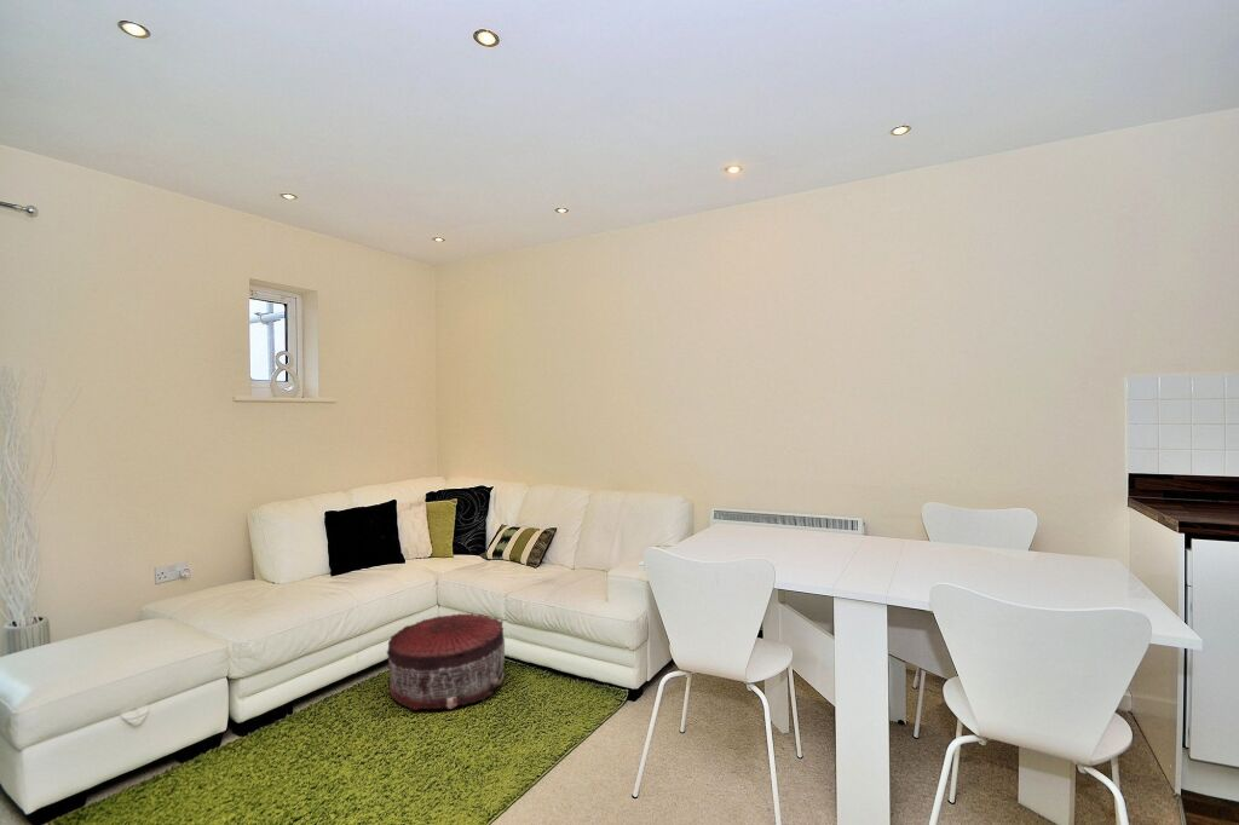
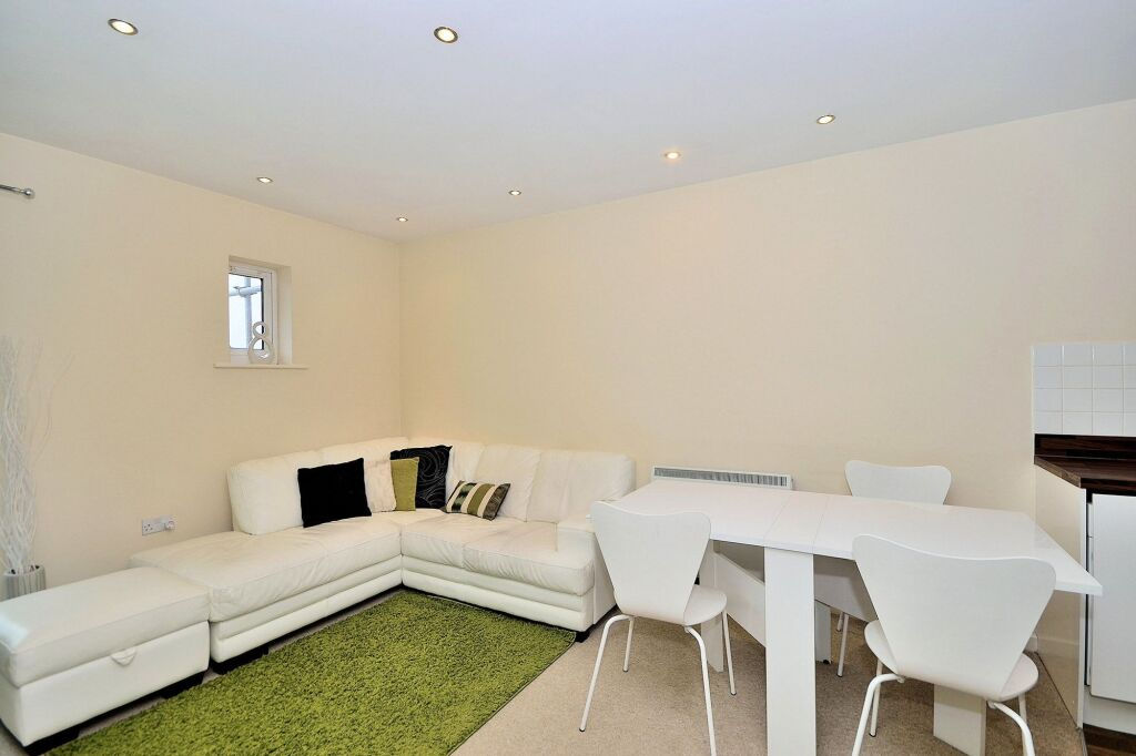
- pouf (449, 654)
